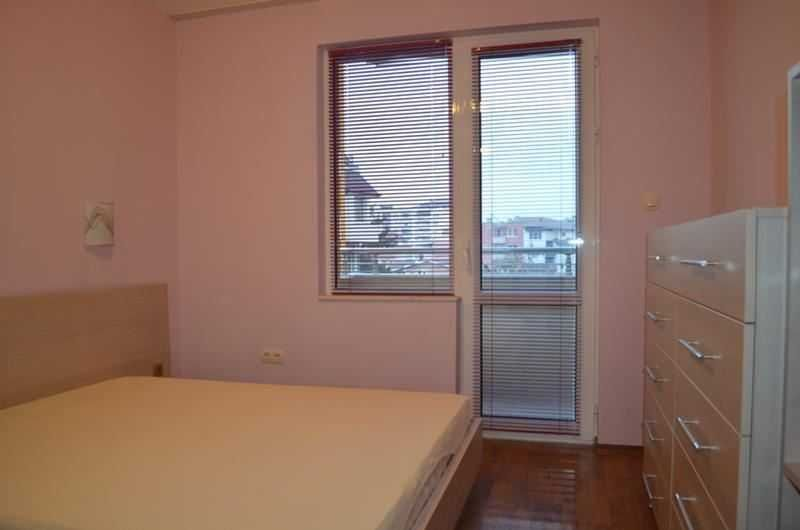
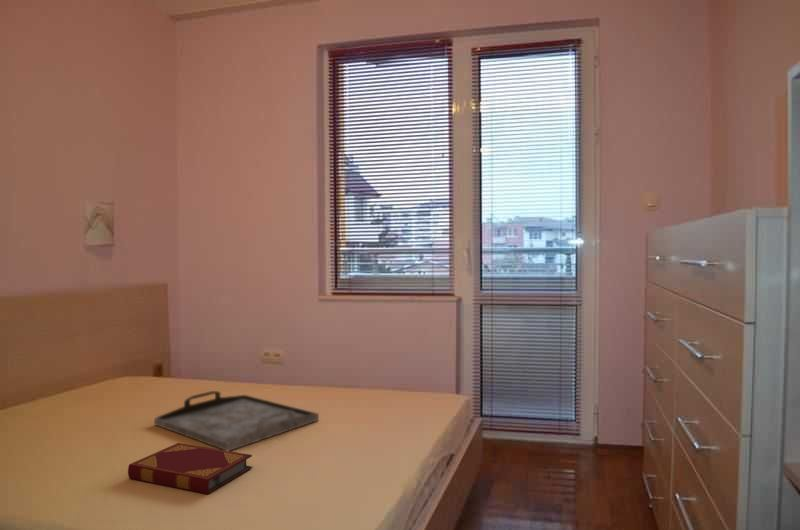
+ serving tray (237, 412)
+ hardback book (191, 466)
